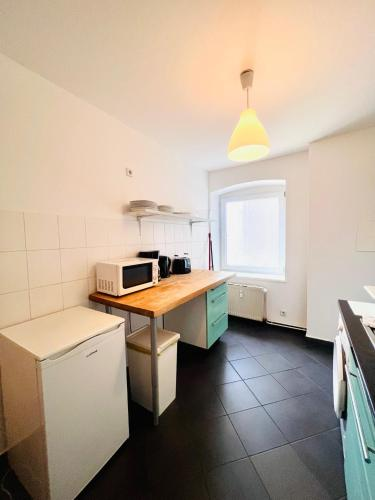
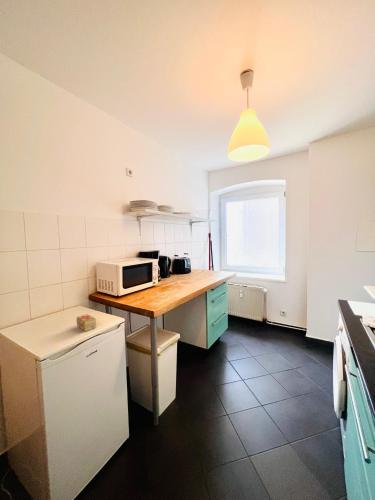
+ tea box (86, 322)
